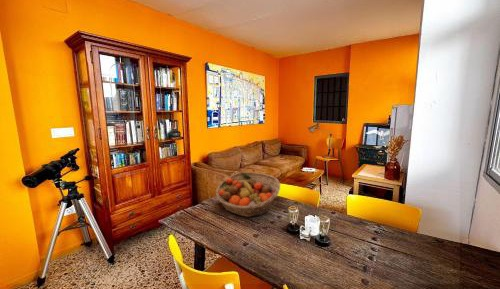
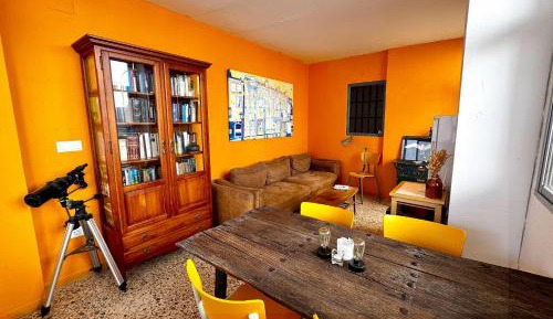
- fruit basket (247, 192)
